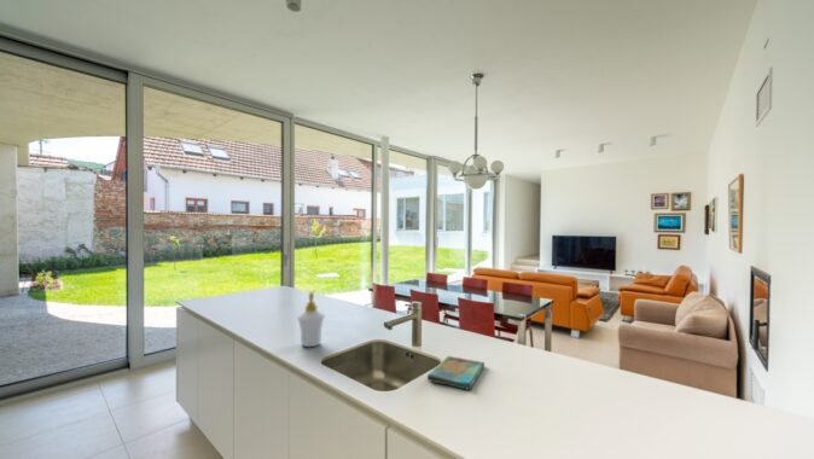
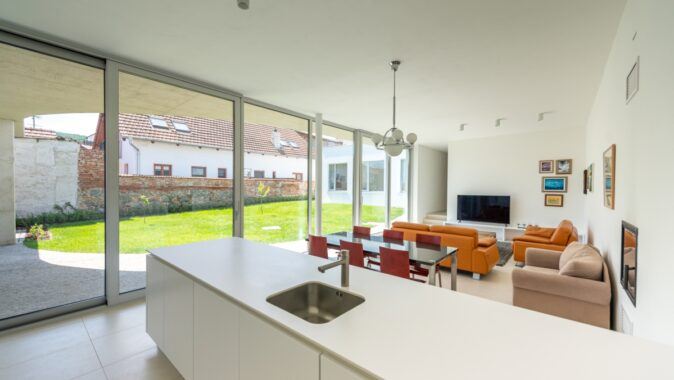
- dish towel (457, 370)
- soap bottle (310, 318)
